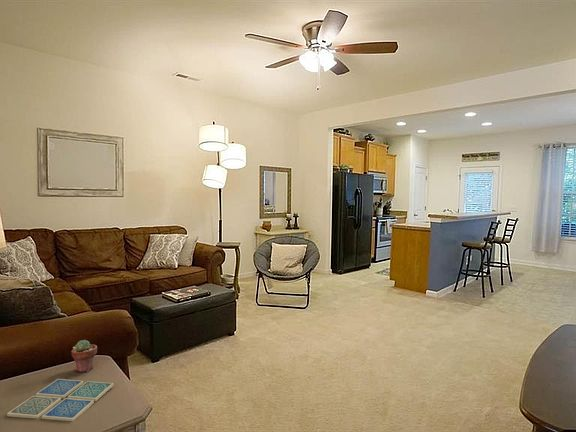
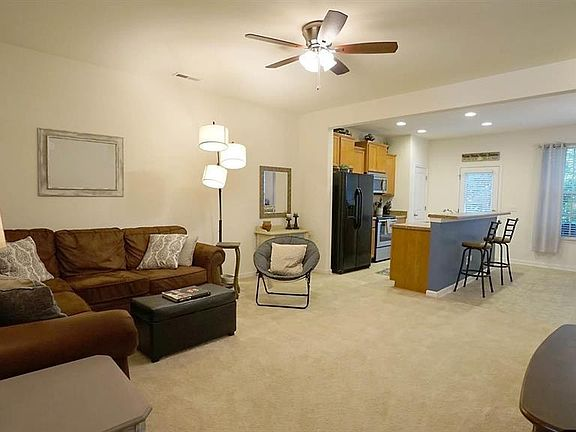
- potted succulent (84, 354)
- drink coaster (64, 397)
